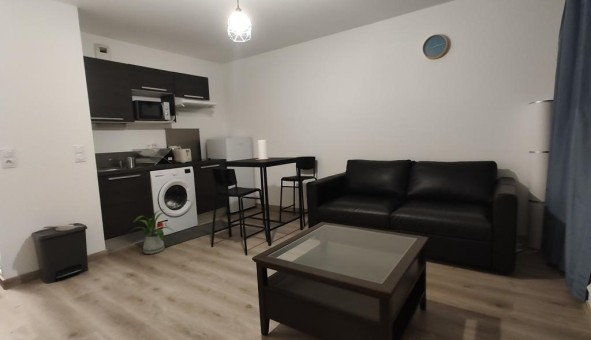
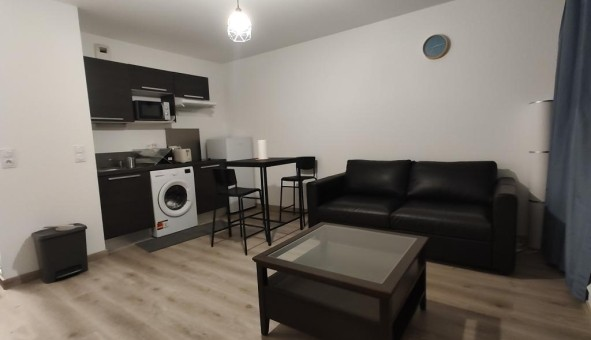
- house plant (151, 229)
